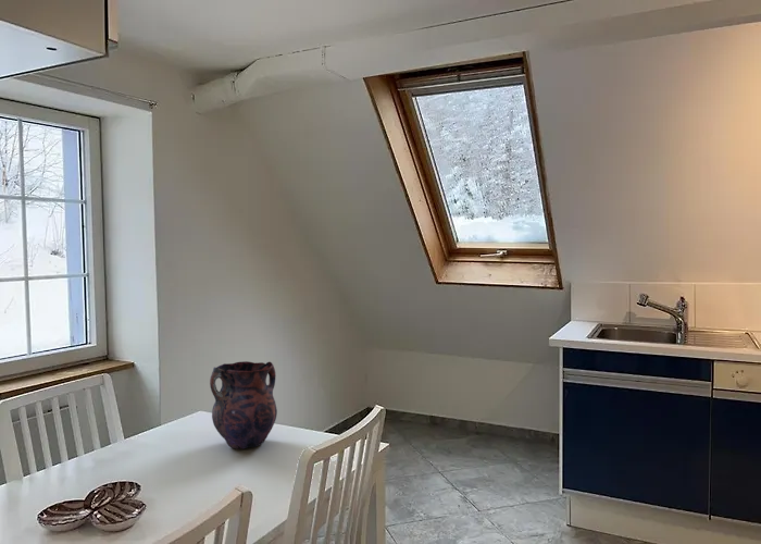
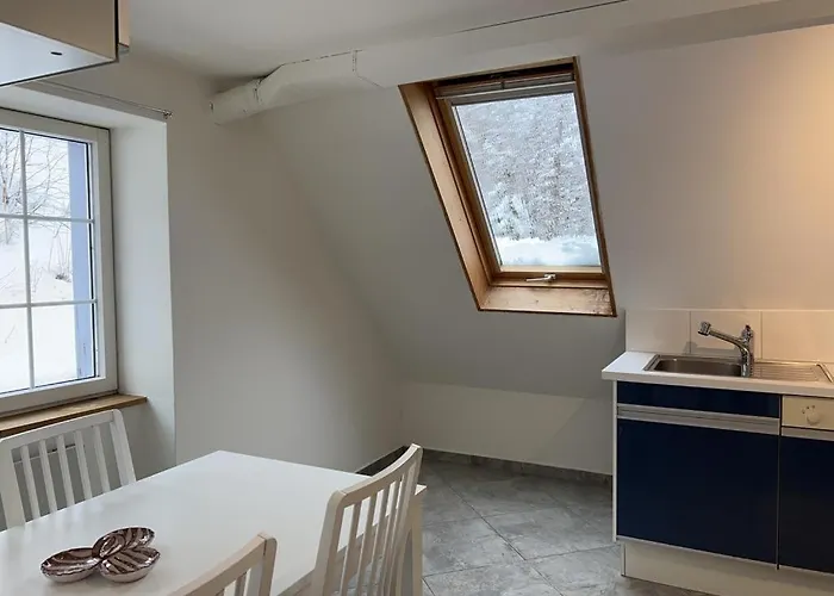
- vase (244, 404)
